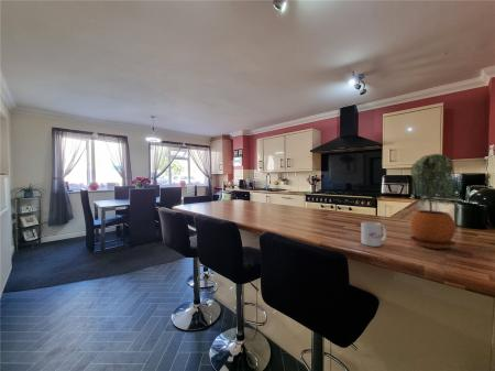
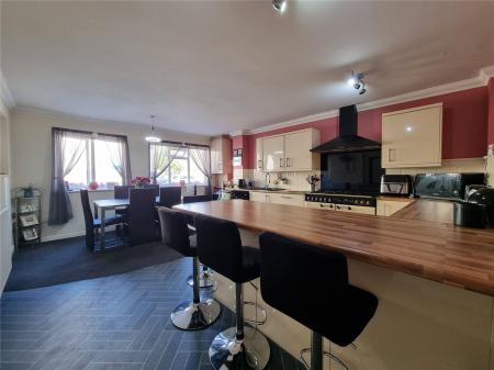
- potted plant (436, 201)
- mug (374, 232)
